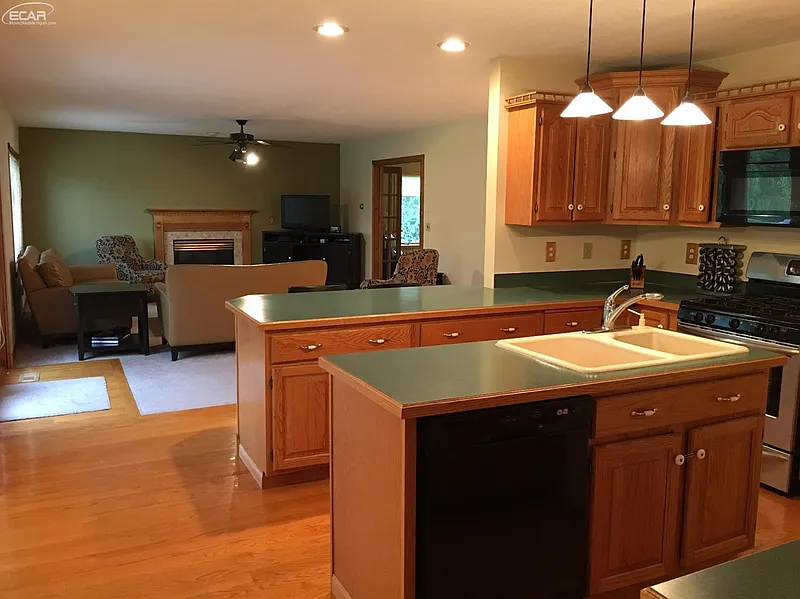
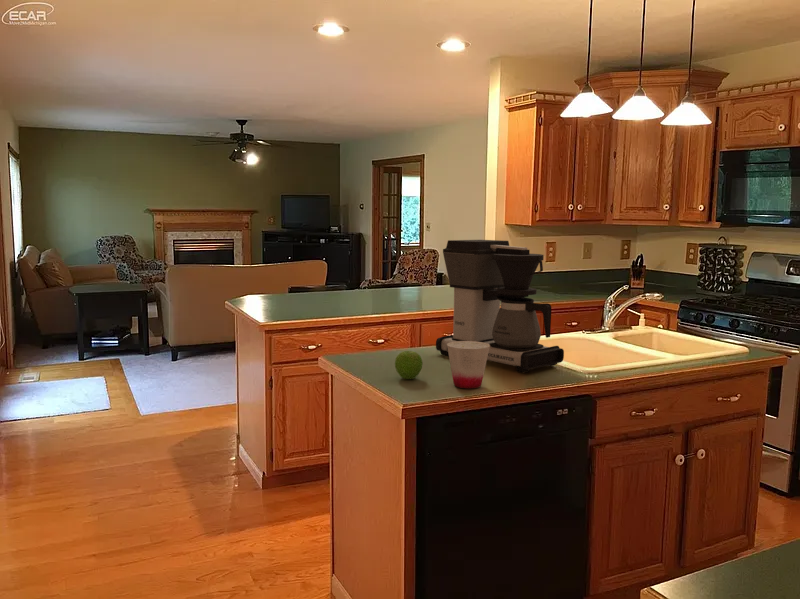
+ cup (467, 365)
+ coffee maker (499, 301)
+ fruit (408, 365)
